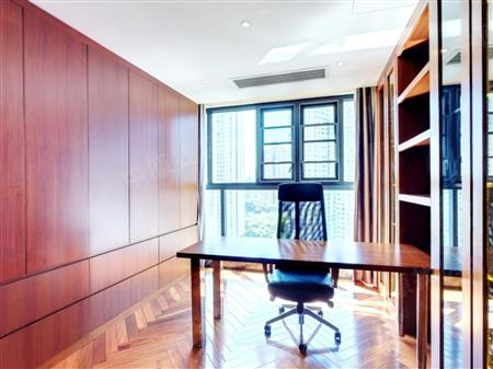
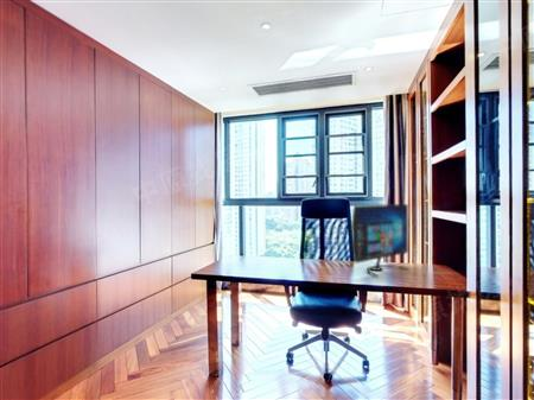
+ computer monitor (381, 237)
